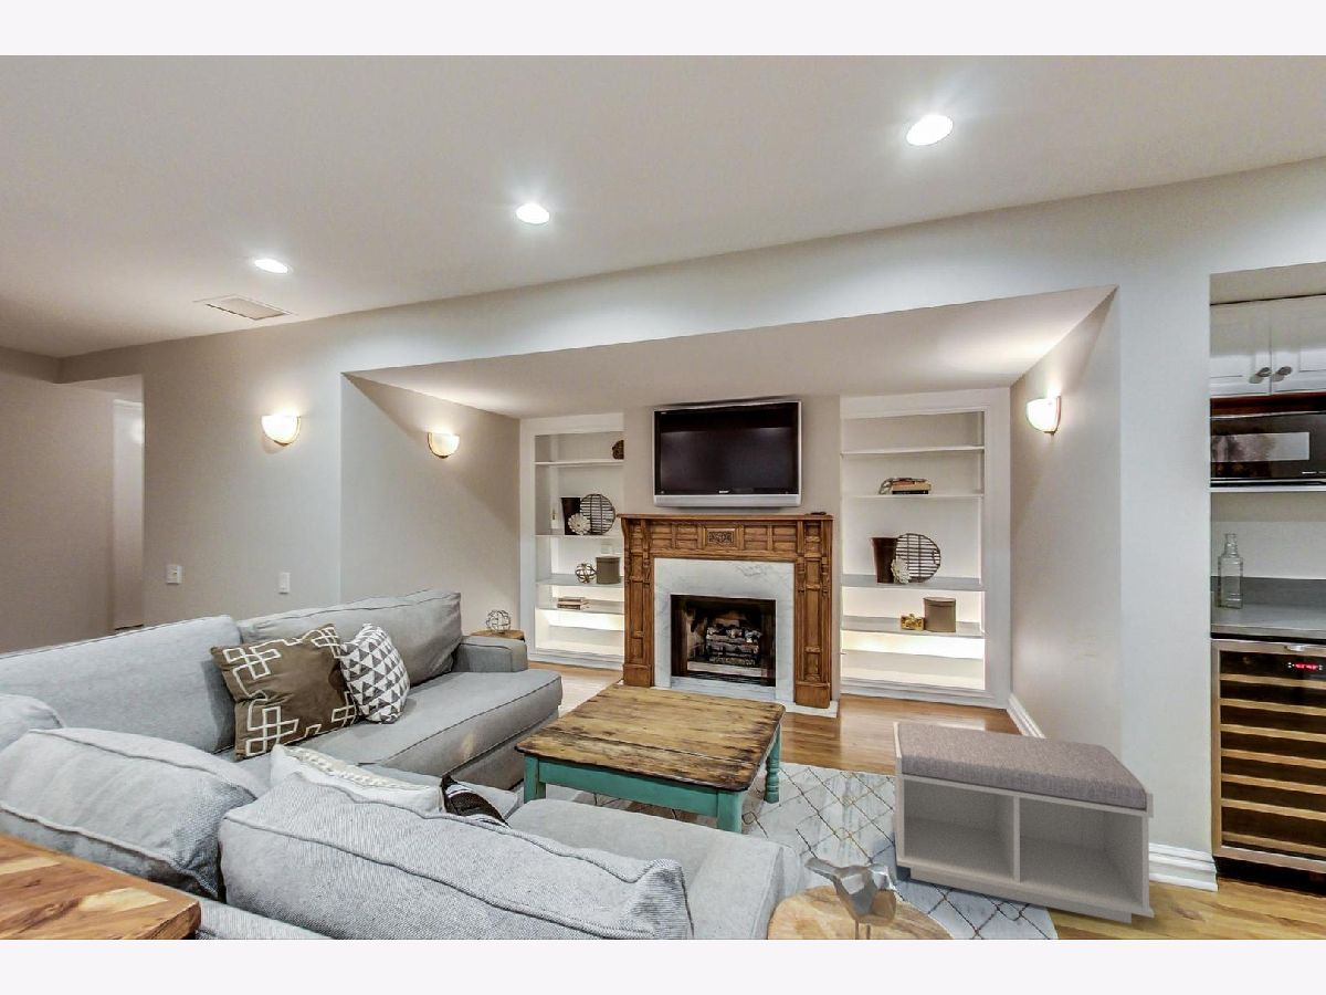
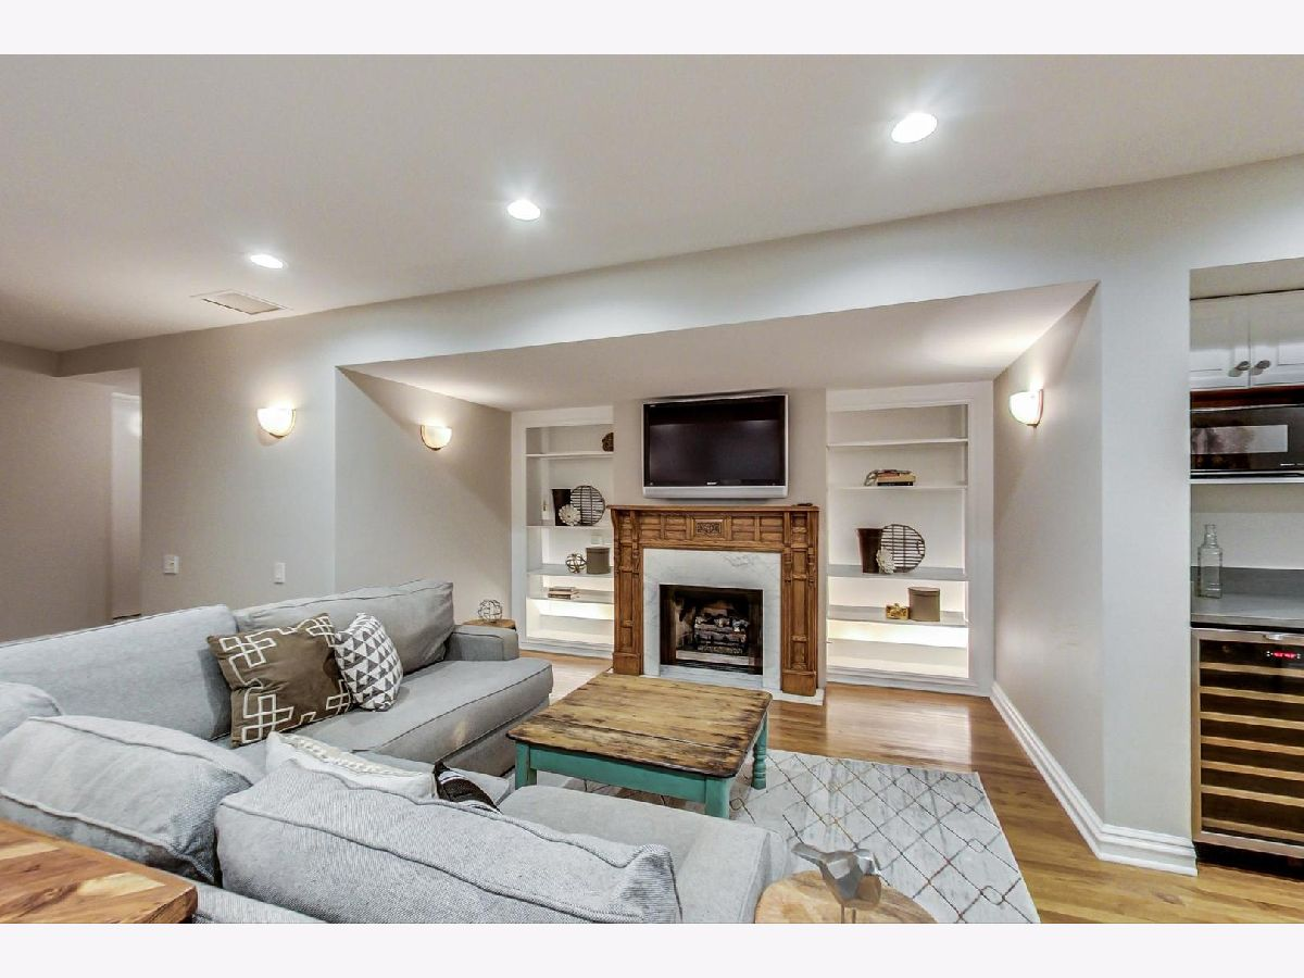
- bench (1004, 809)
